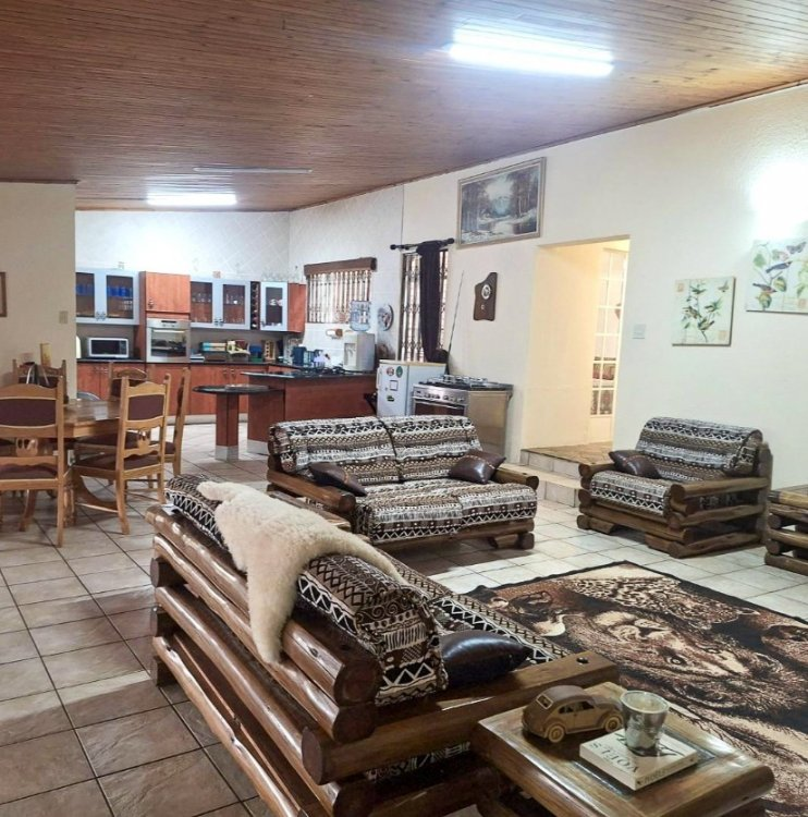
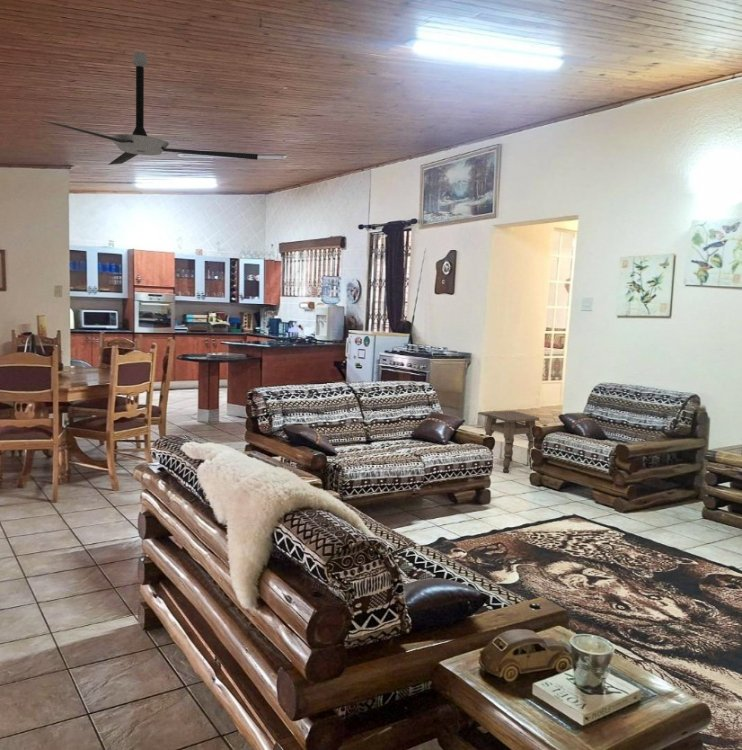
+ side table (509, 441)
+ ceiling fan (143, 108)
